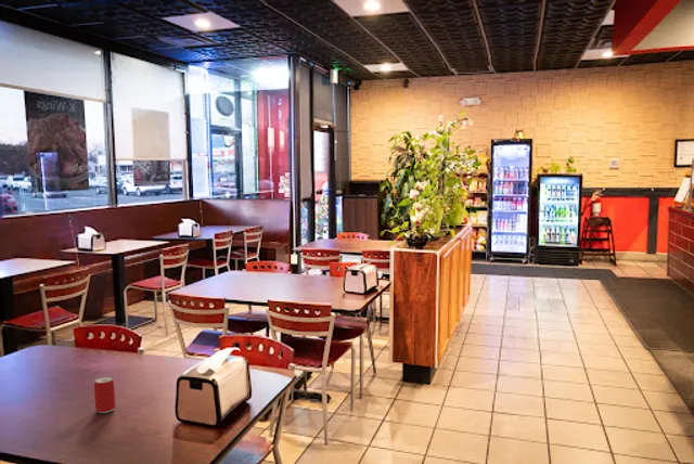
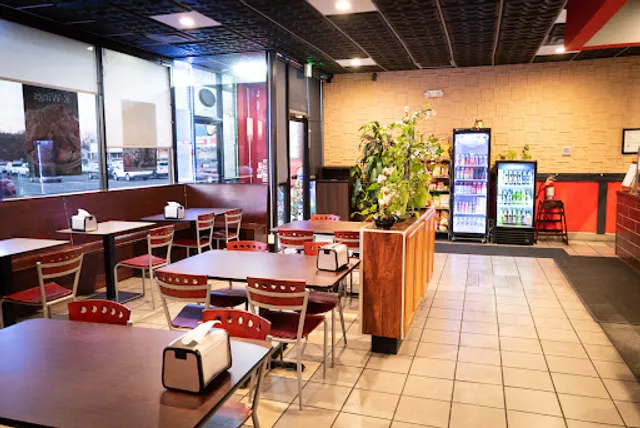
- beer can (104, 395)
